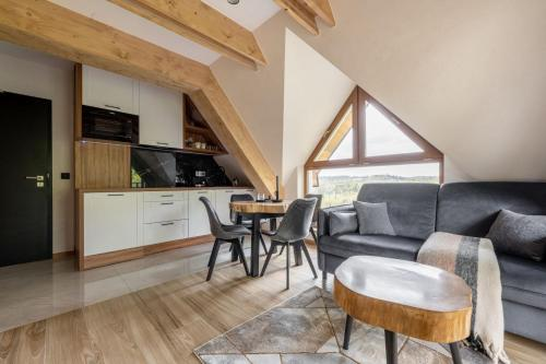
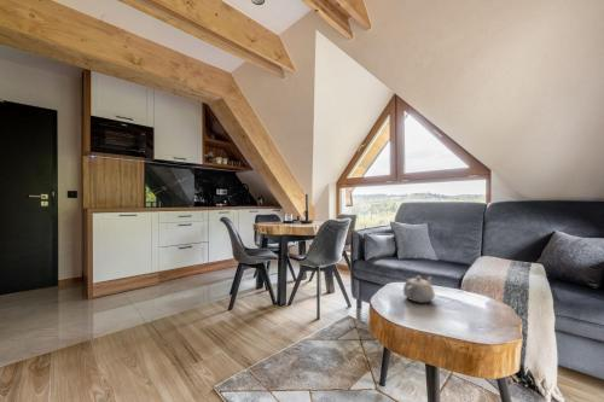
+ teapot (418, 287)
